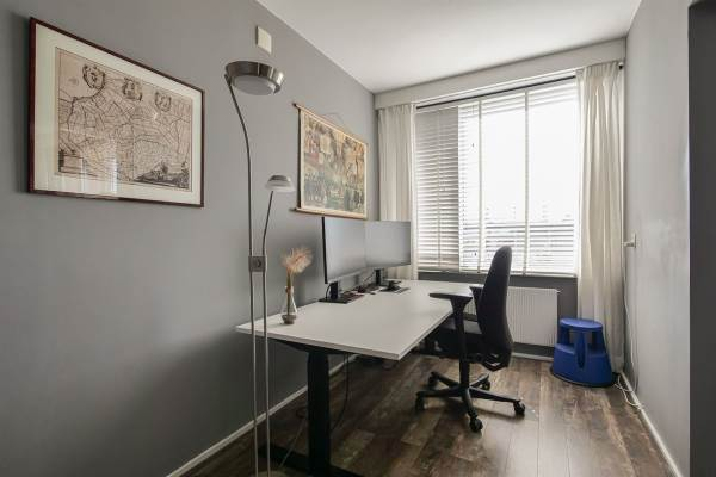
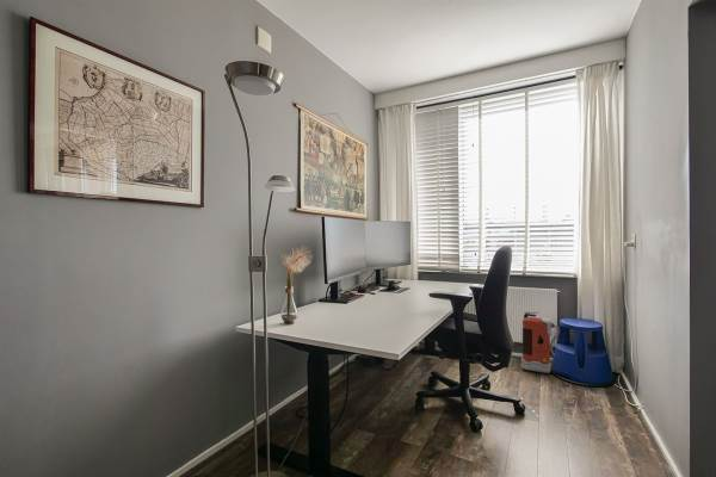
+ fire extinguisher (542, 341)
